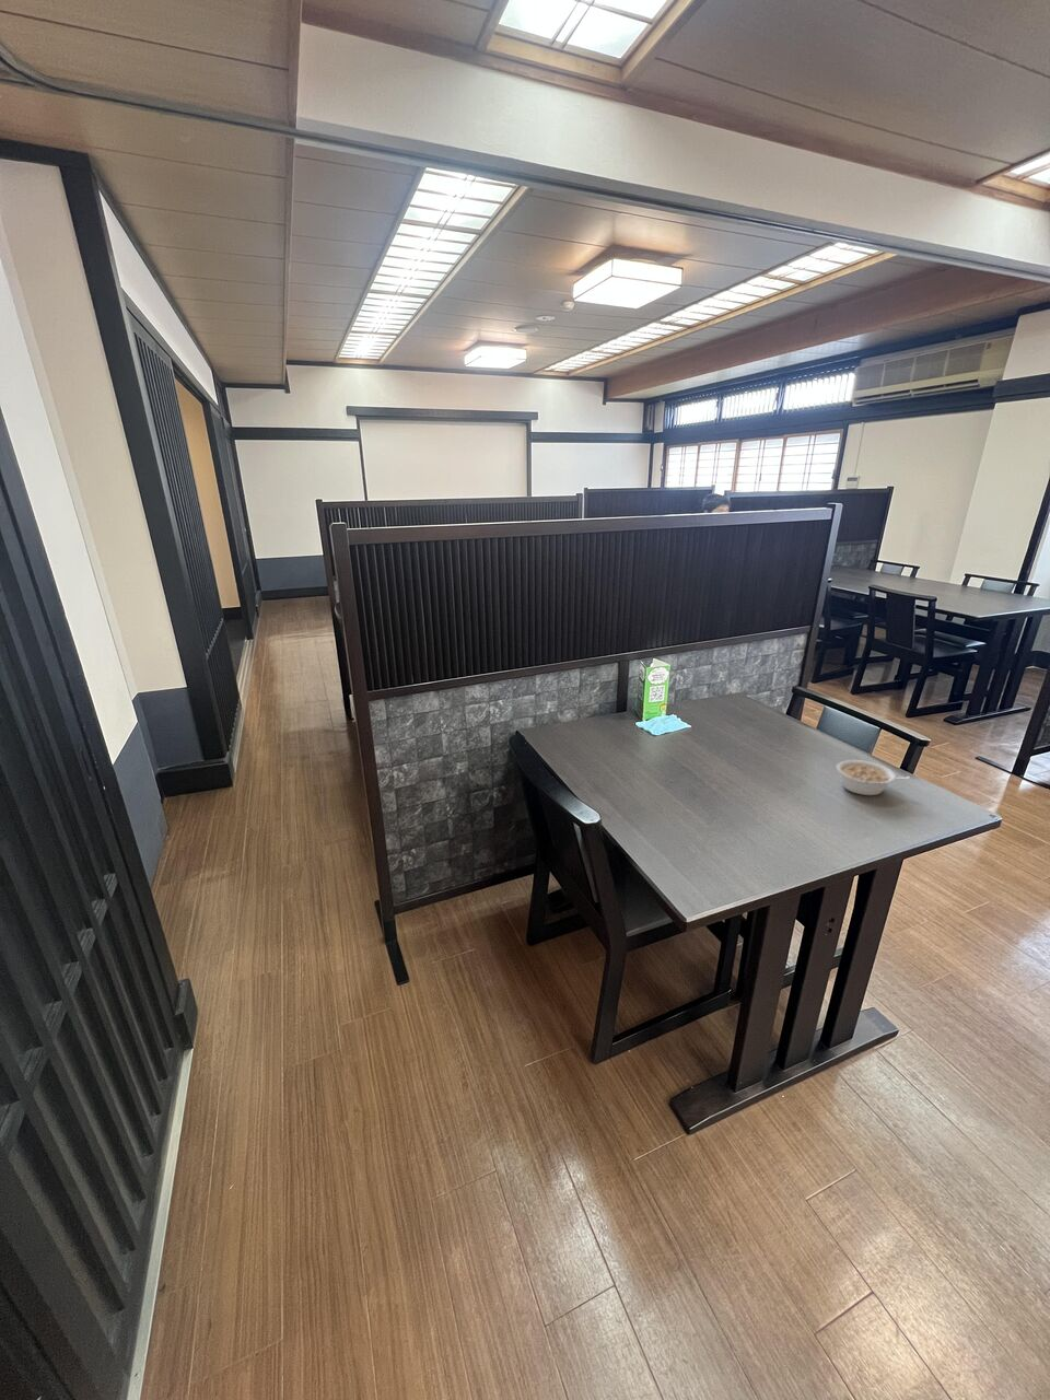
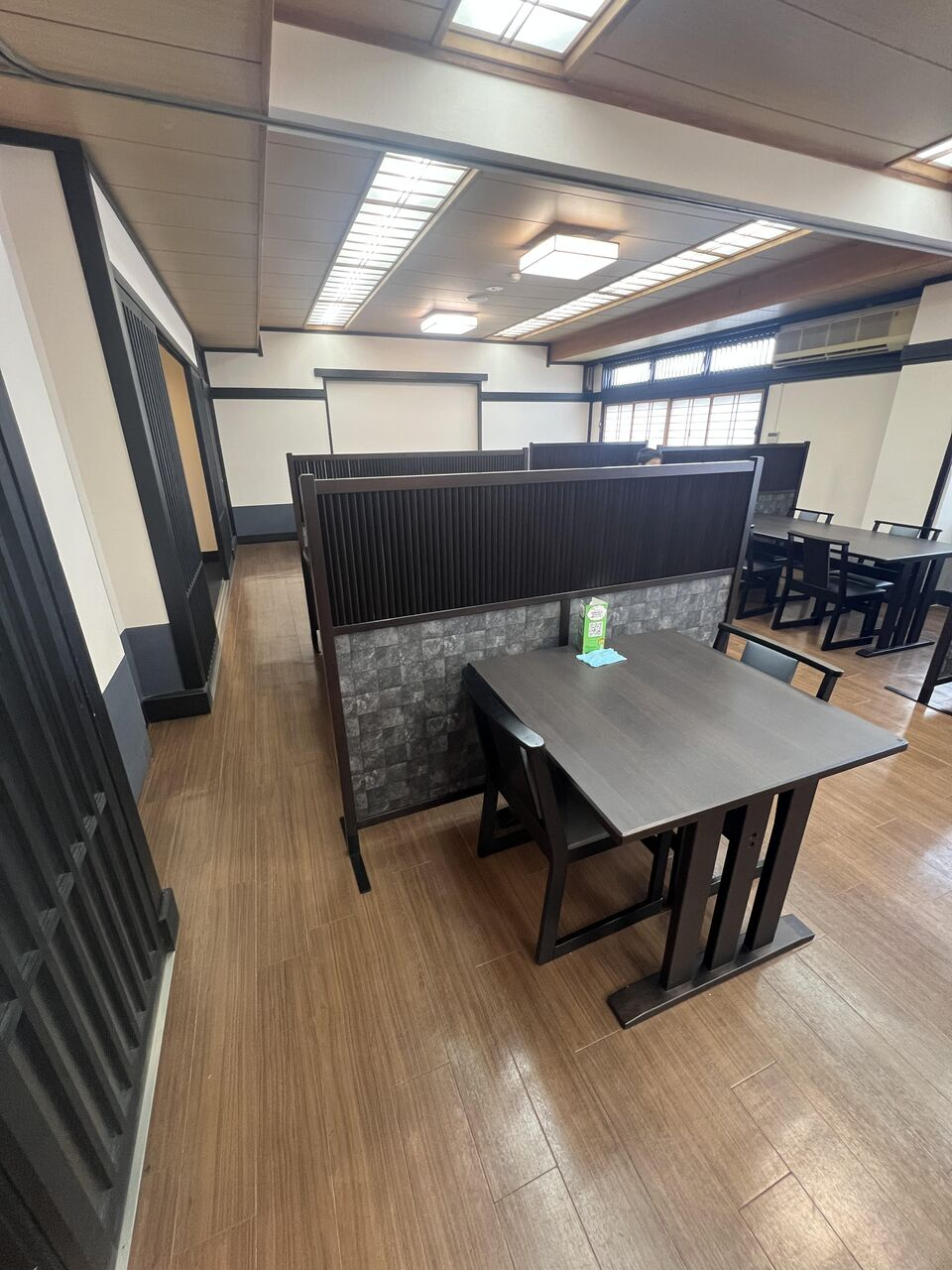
- legume (865, 776)
